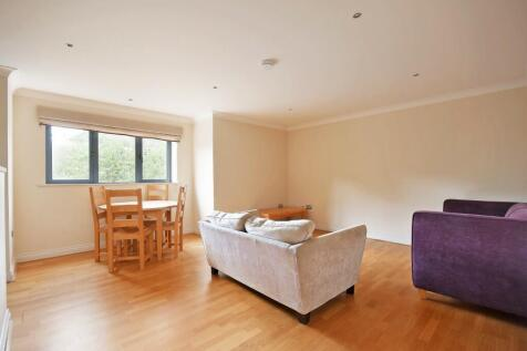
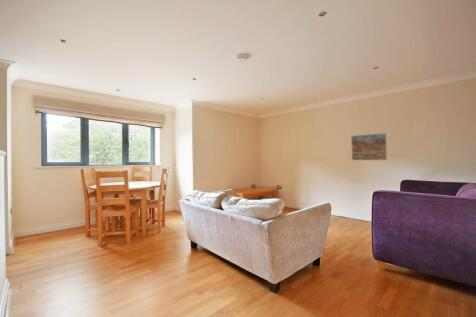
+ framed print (368, 147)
